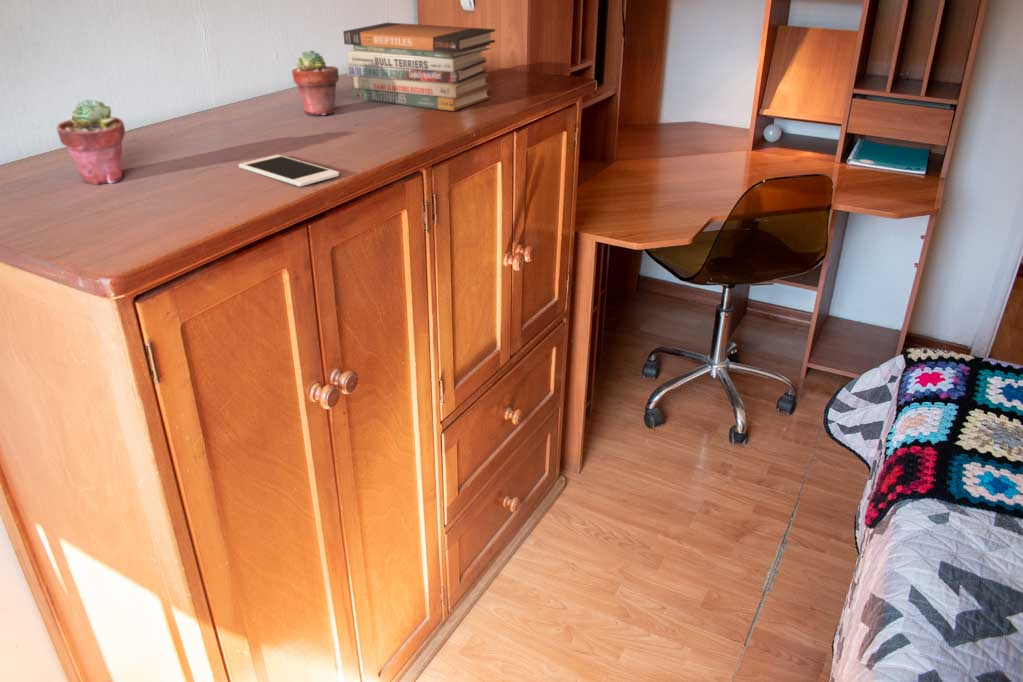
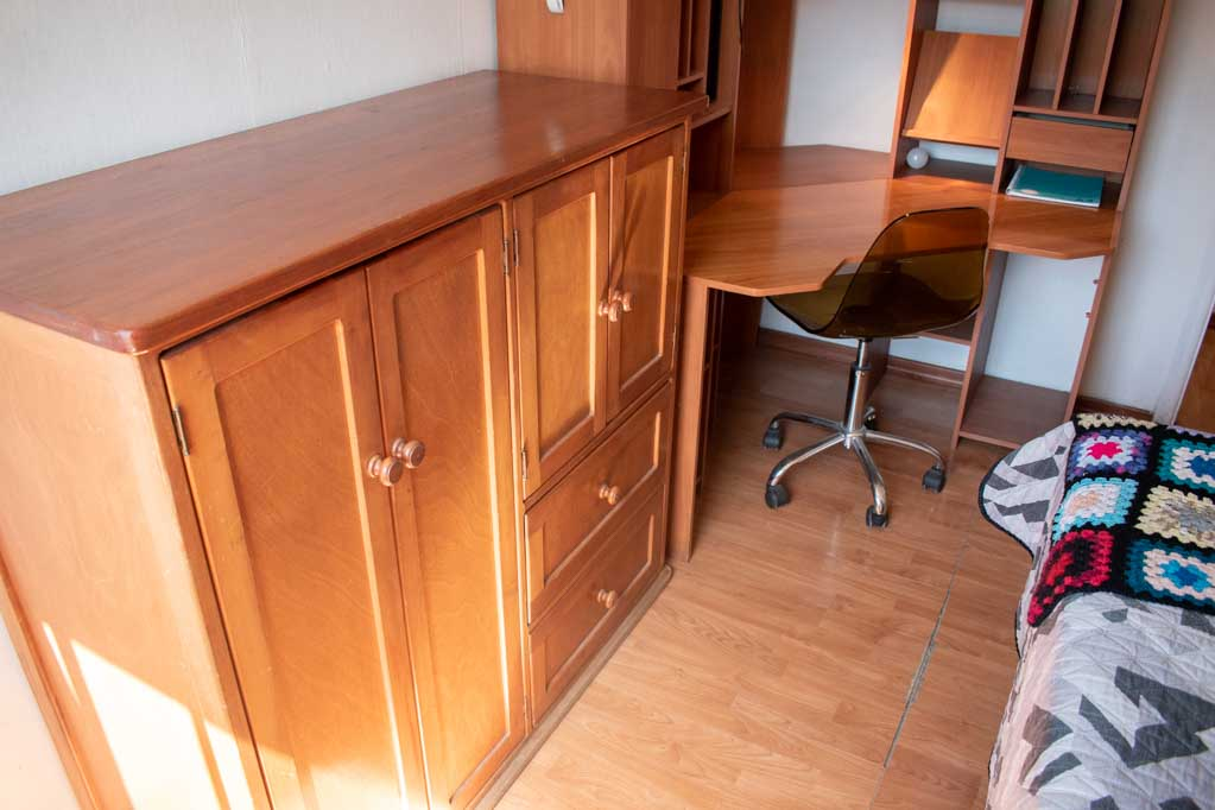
- book stack (419, 64)
- potted succulent (94, 139)
- cell phone (288, 169)
- potted succulent (316, 81)
